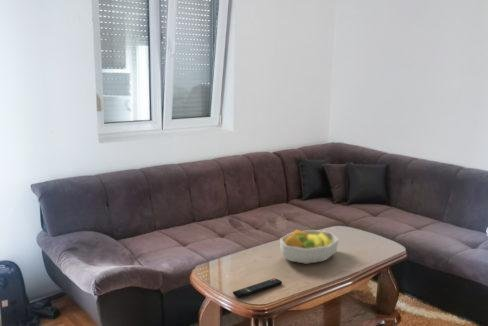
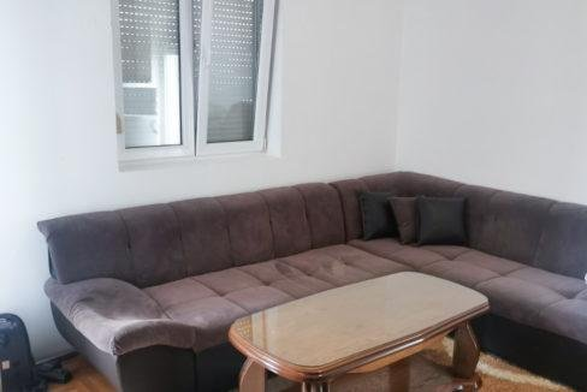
- remote control (258, 287)
- fruit bowl (309, 243)
